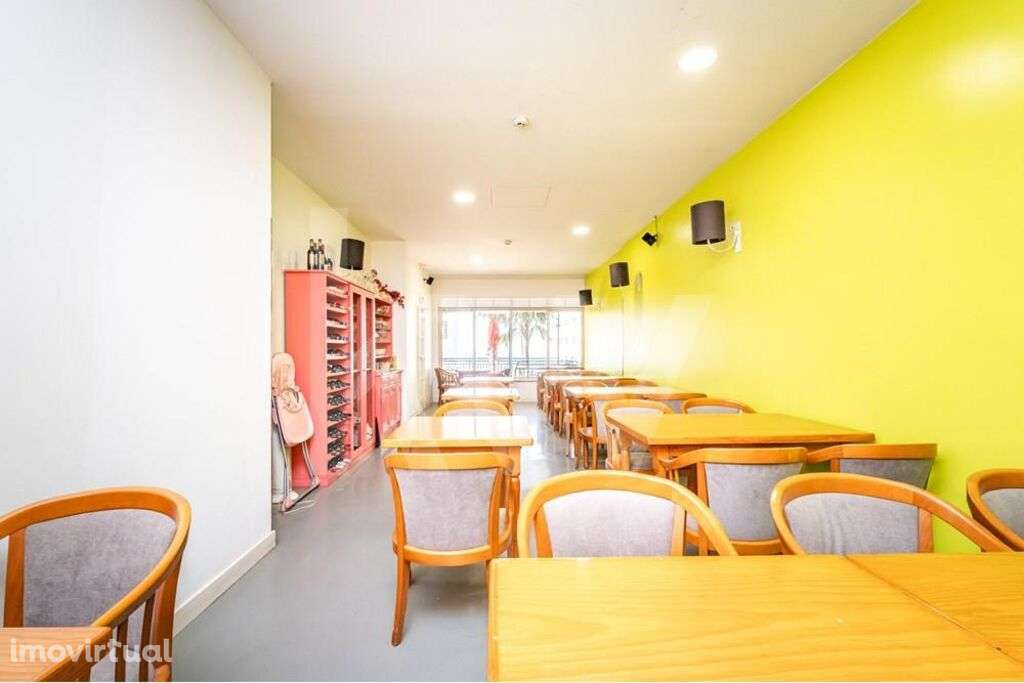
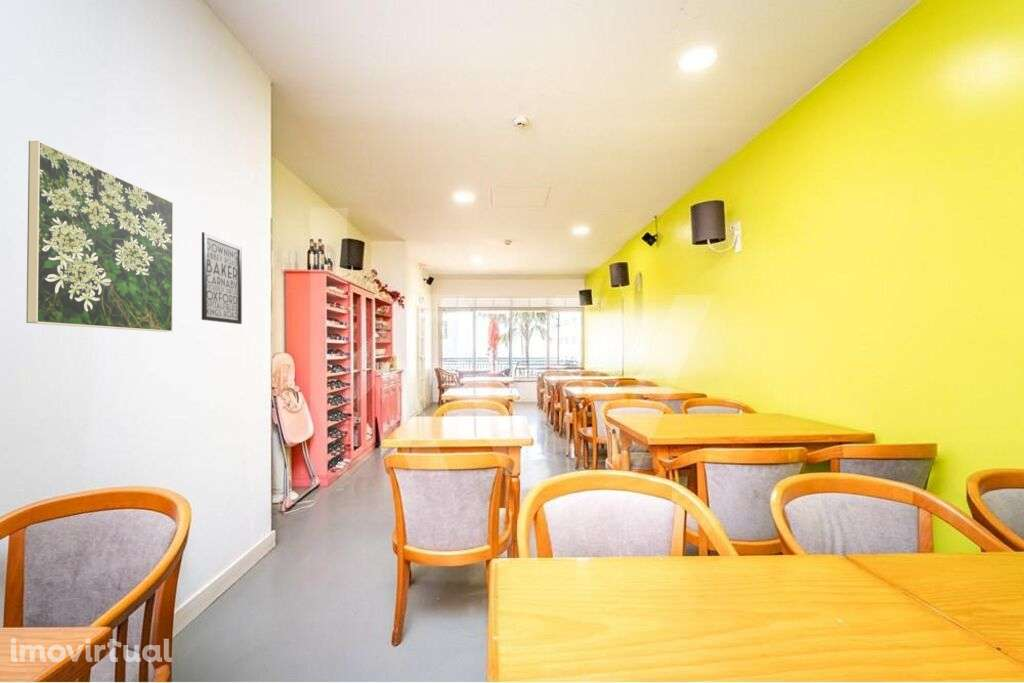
+ wall art (223, 281)
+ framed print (112, 252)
